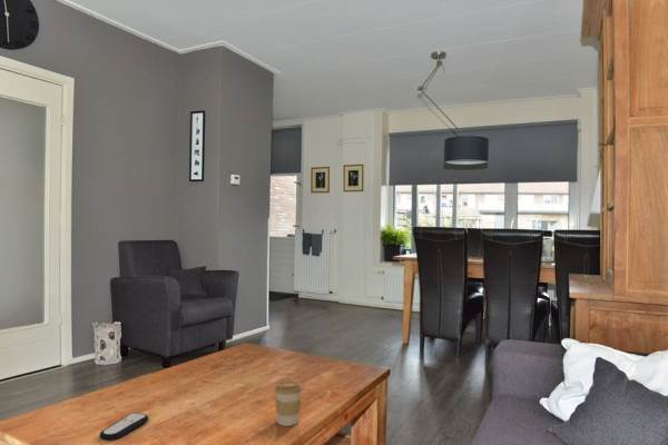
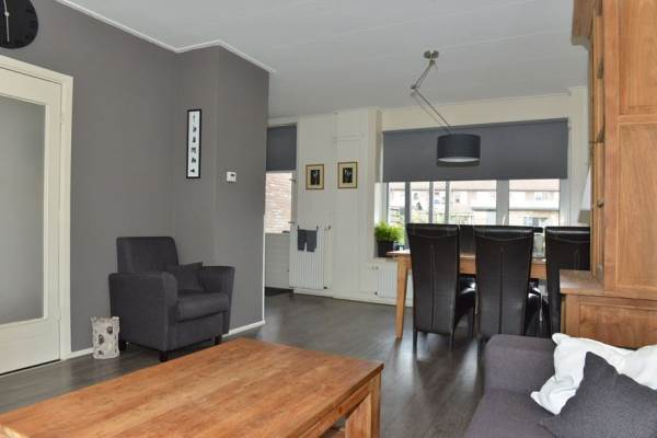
- remote control (124, 425)
- coffee cup (287, 402)
